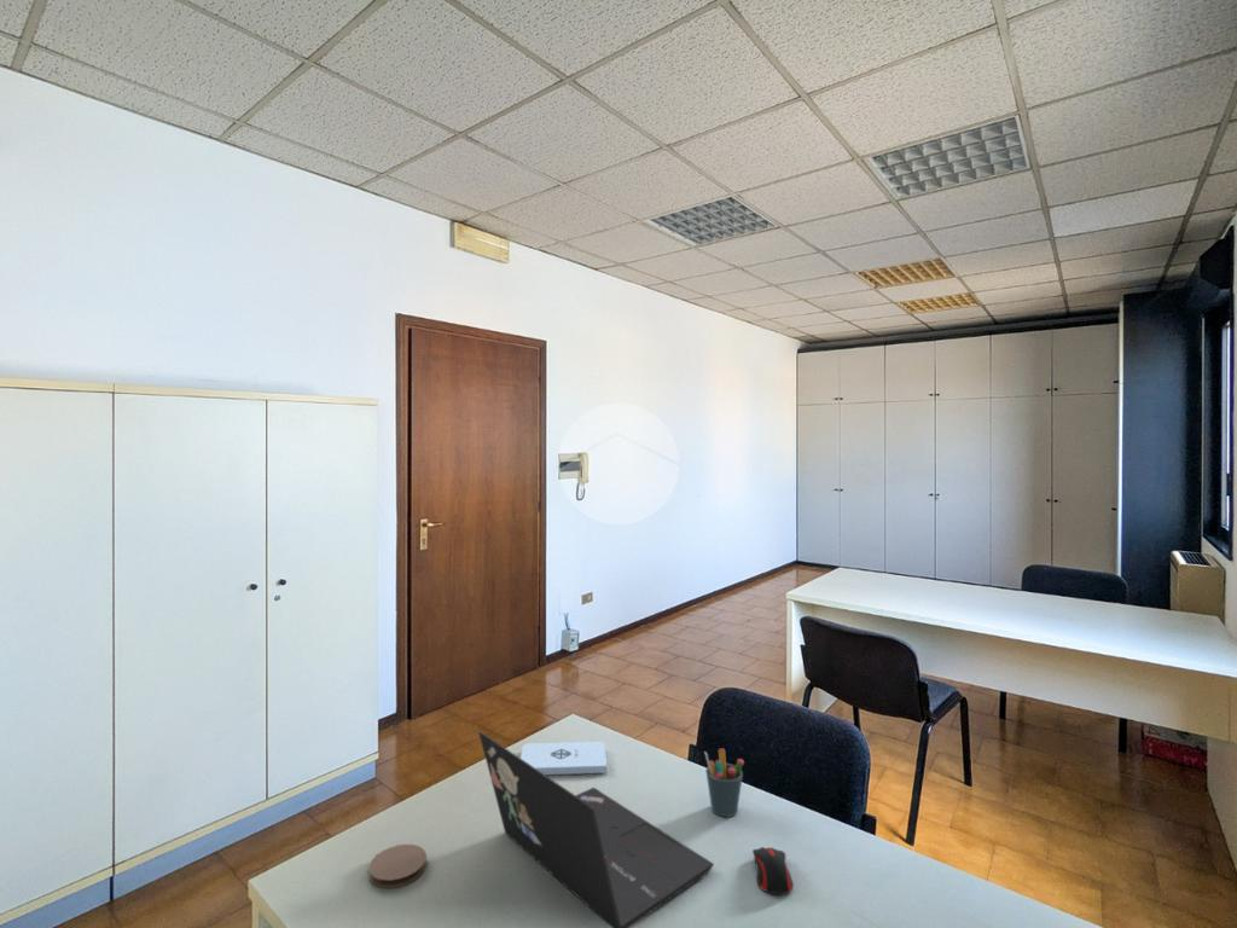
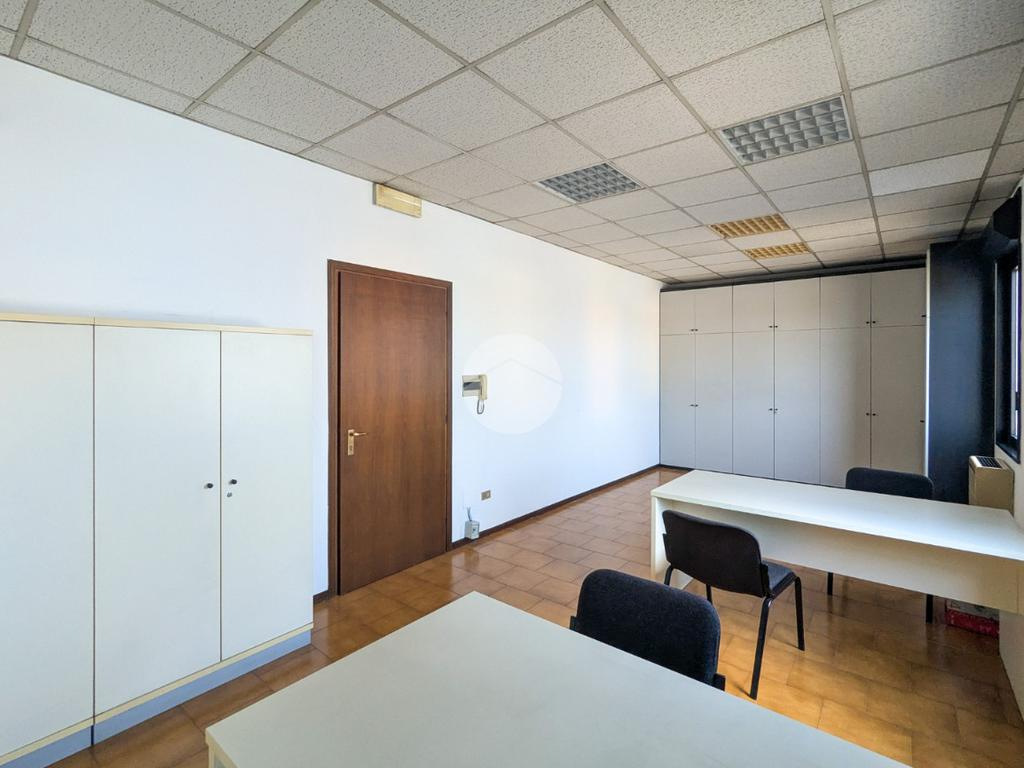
- coaster (397, 864)
- computer mouse (772, 863)
- notepad (563, 758)
- laptop (592, 798)
- pen holder (724, 779)
